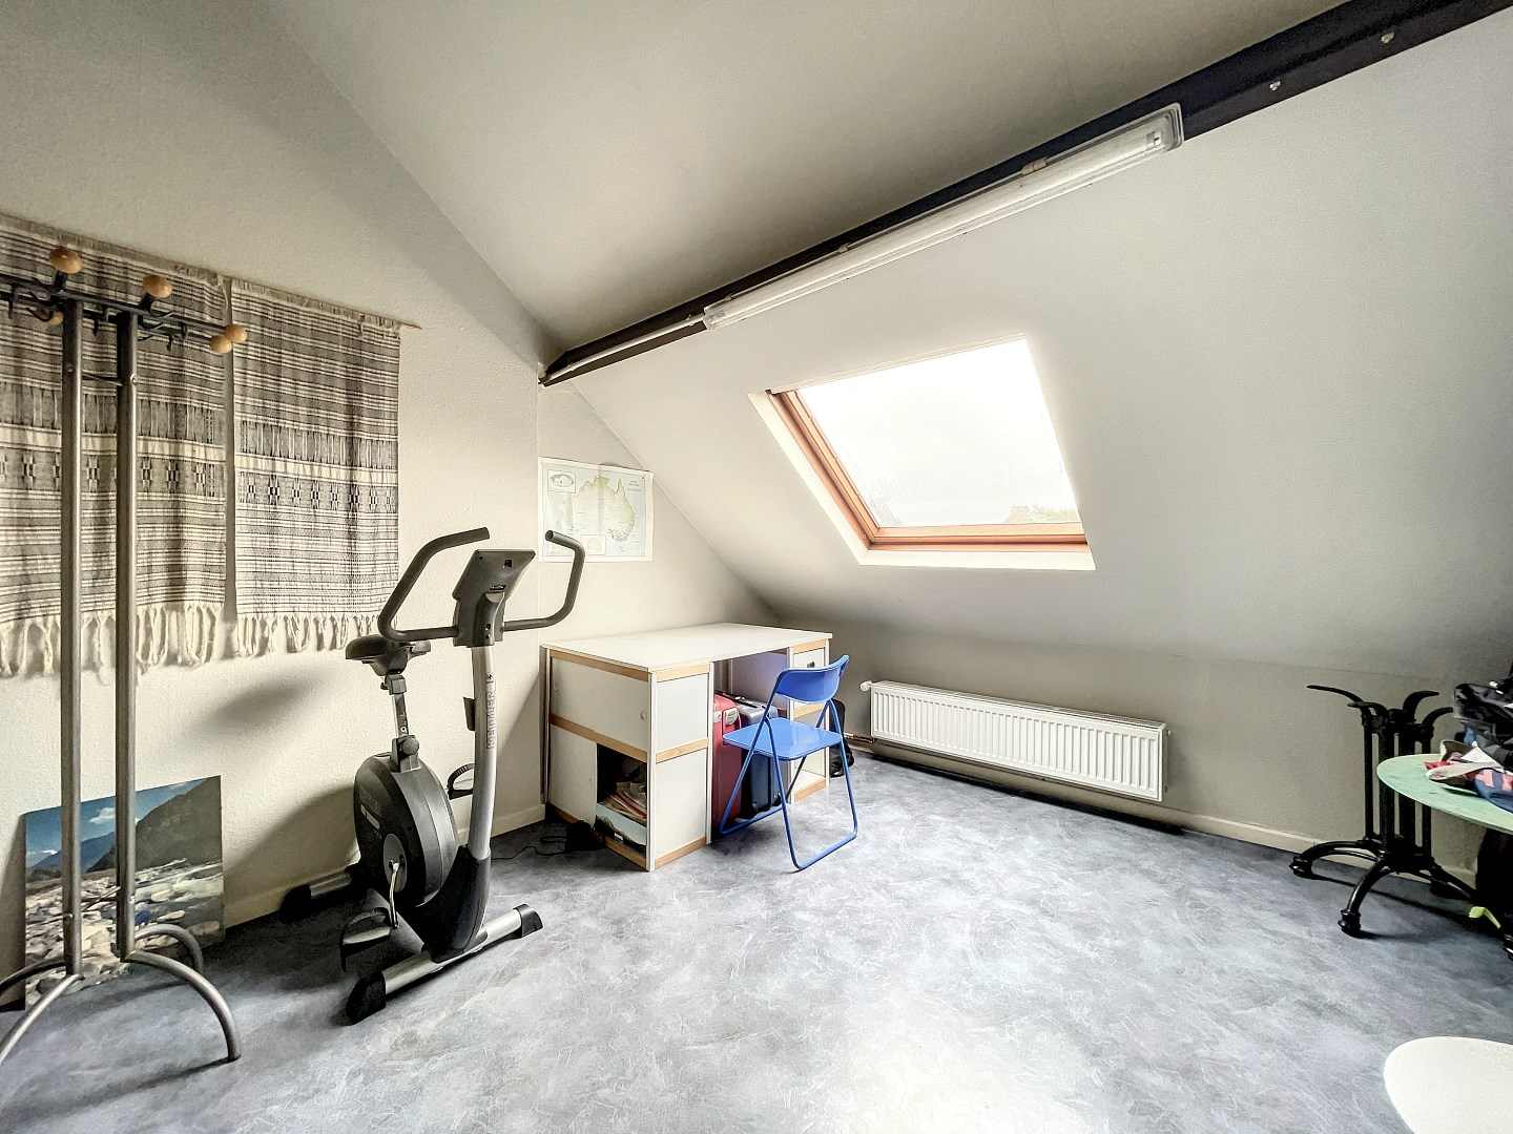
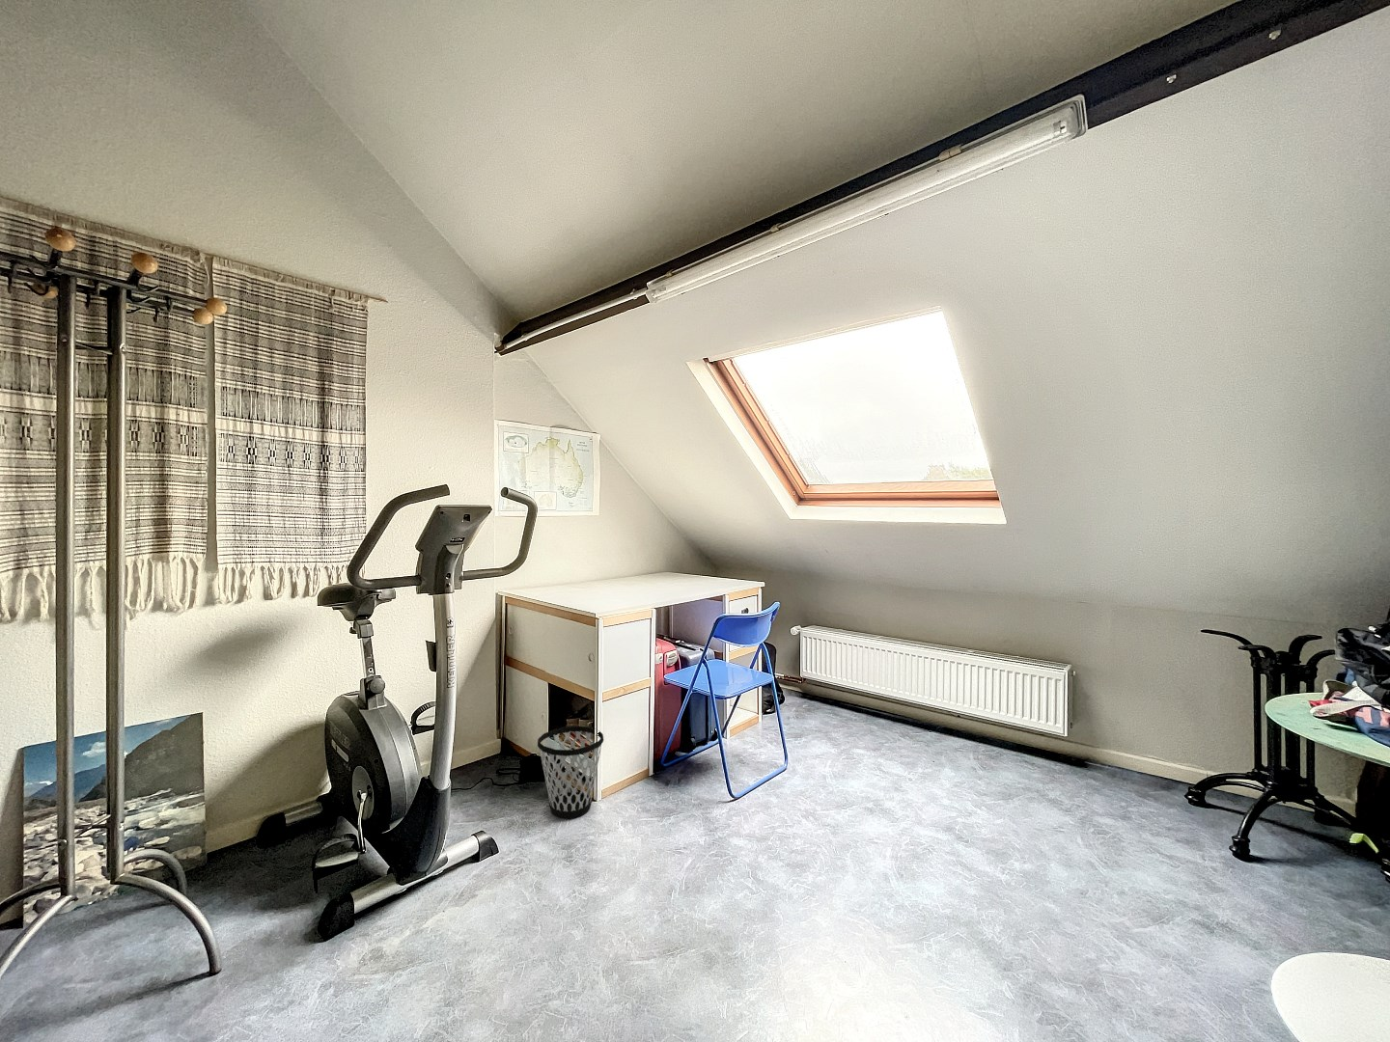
+ wastebasket (569, 773)
